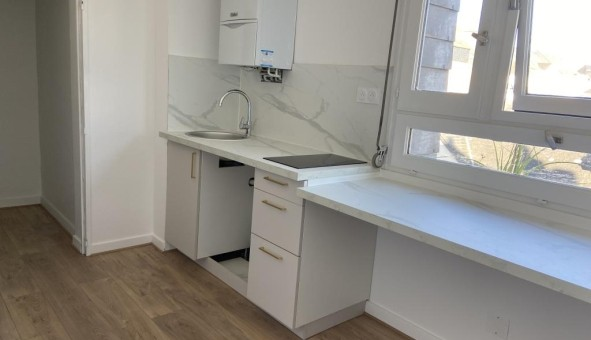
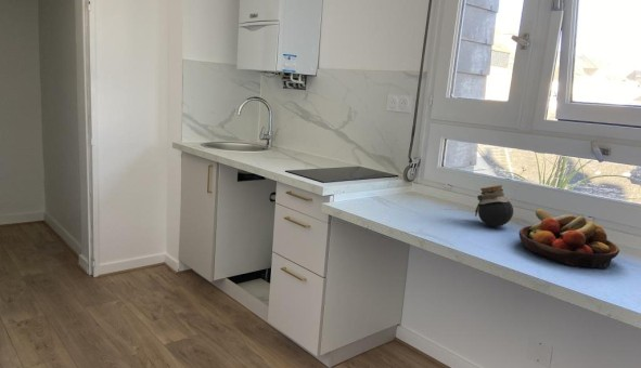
+ jar (495, 205)
+ fruit bowl (566, 235)
